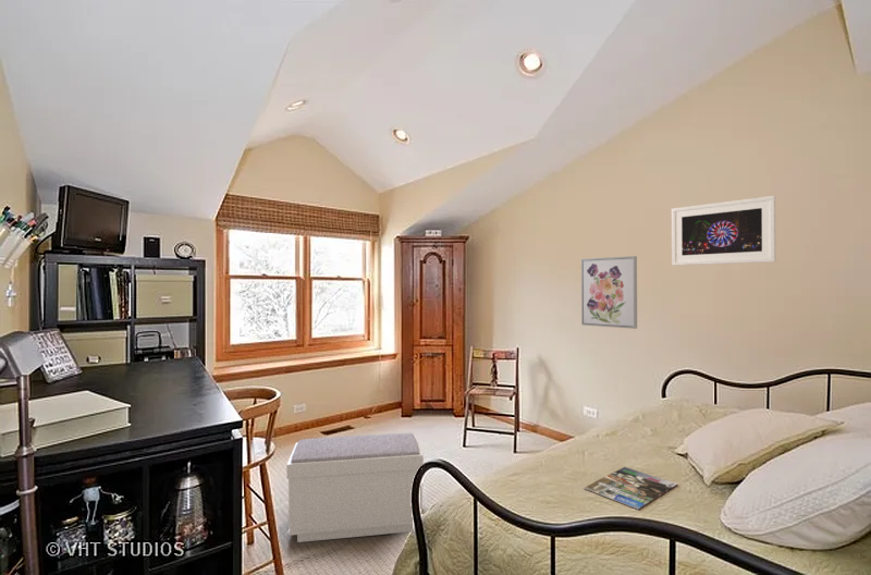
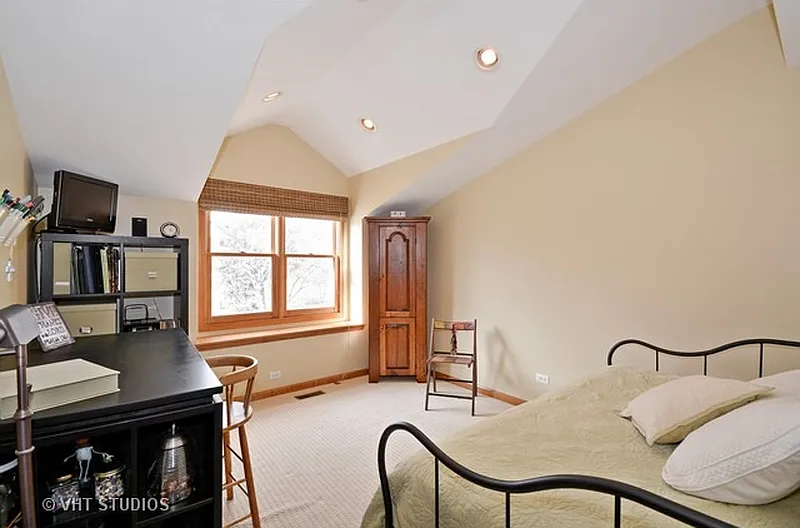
- wall art (608, 292)
- magazine (630, 486)
- bench (357, 482)
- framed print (720, 233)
